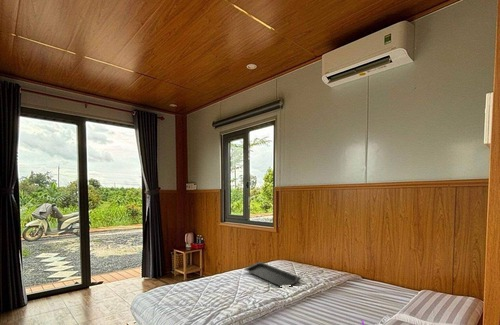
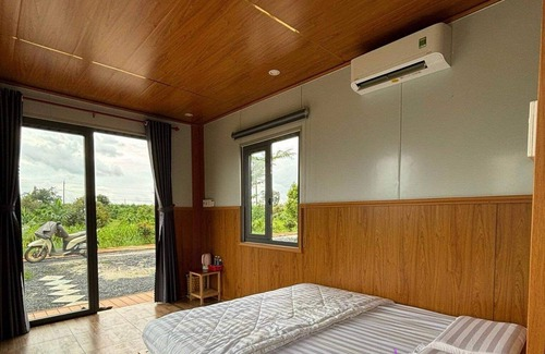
- serving tray (271, 274)
